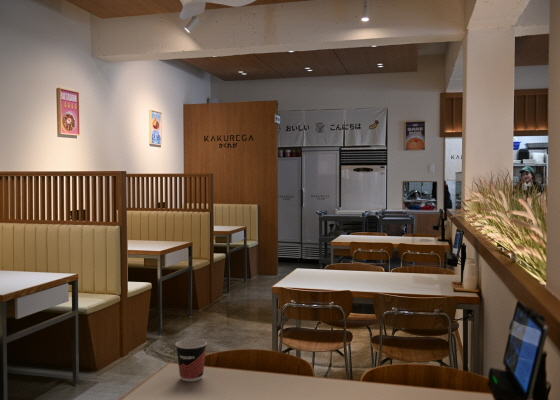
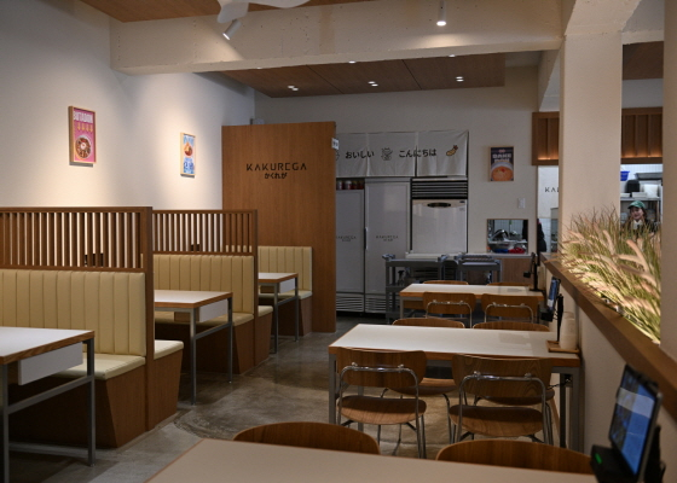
- cup (191, 360)
